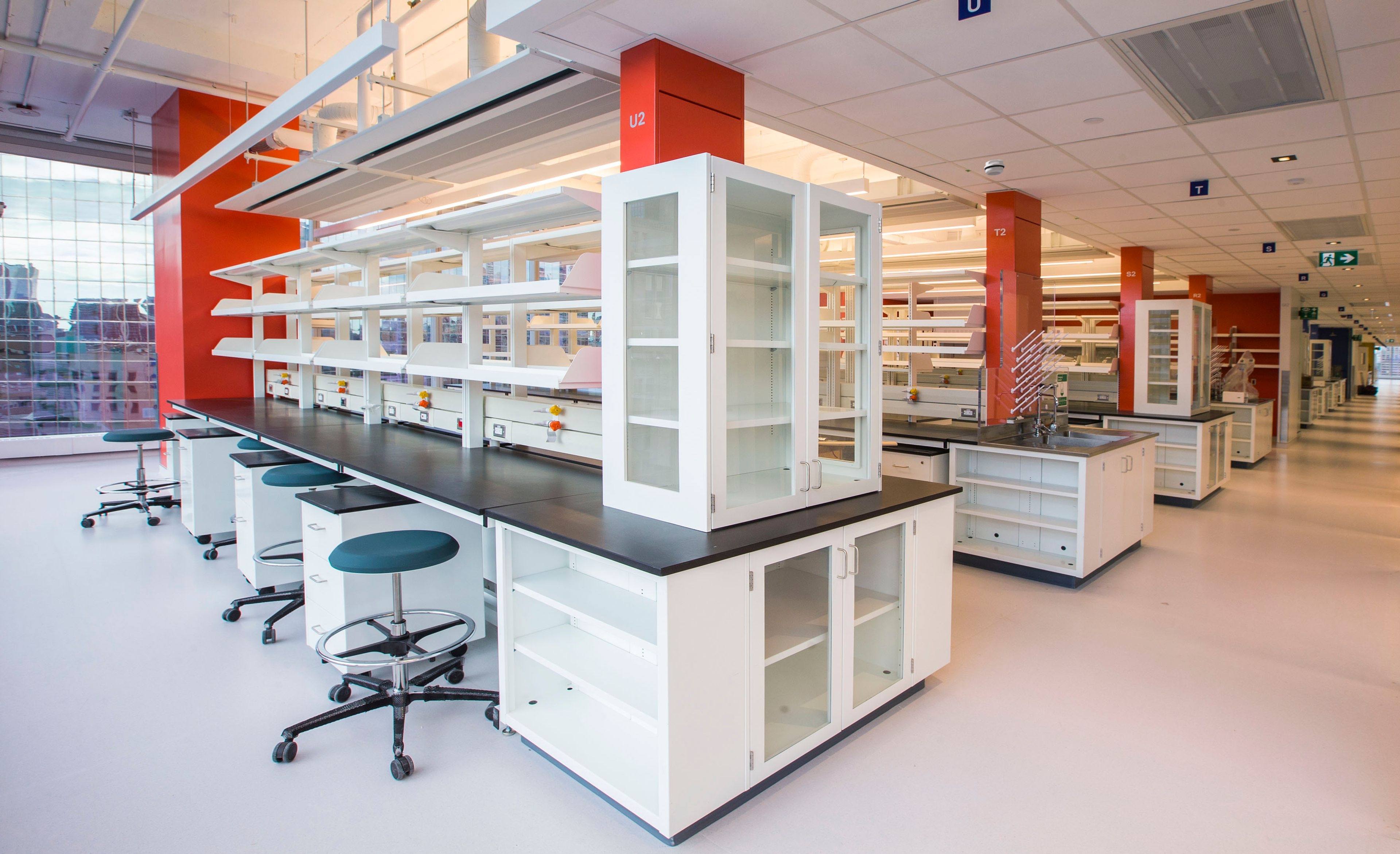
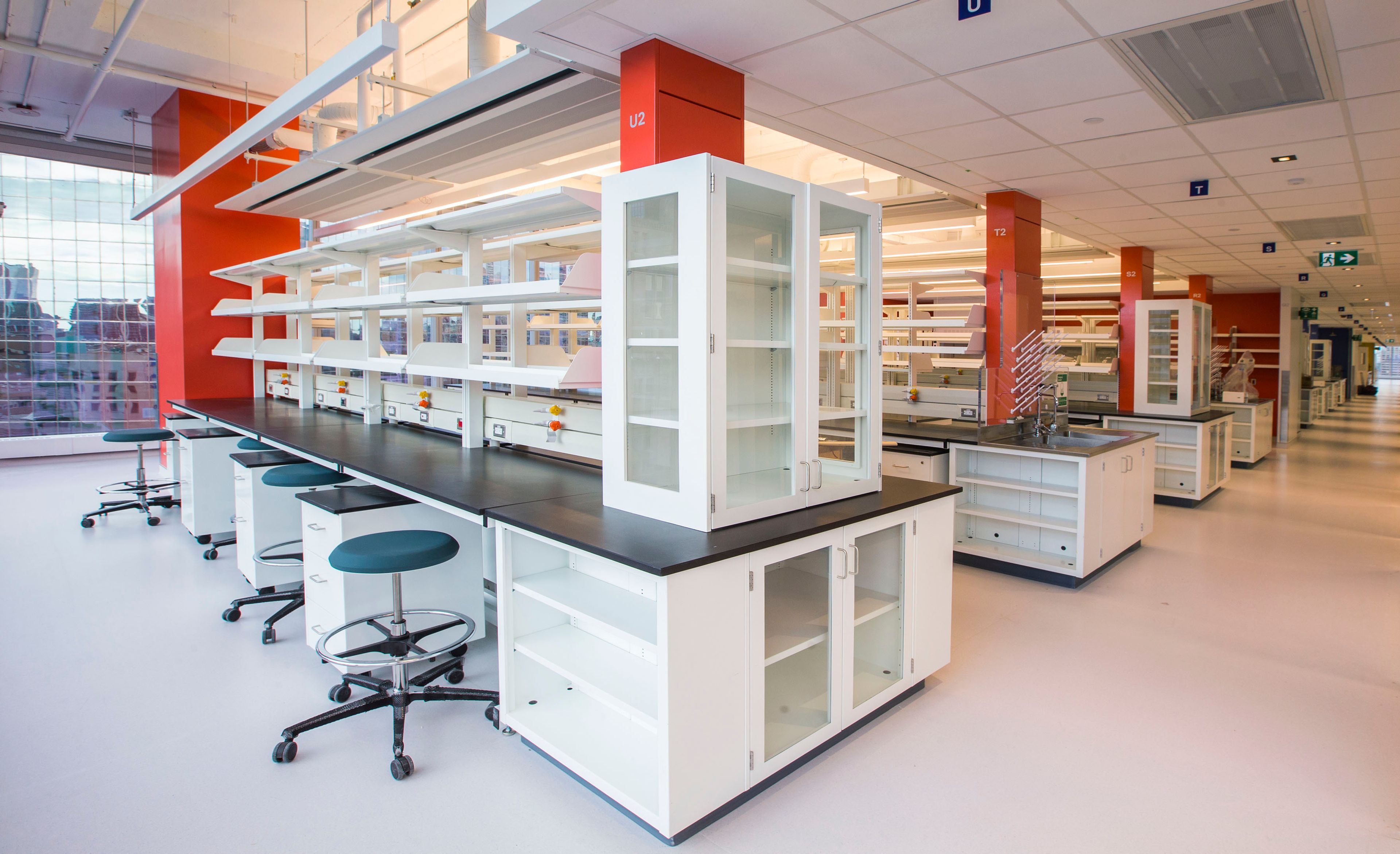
- smoke detector (994, 168)
